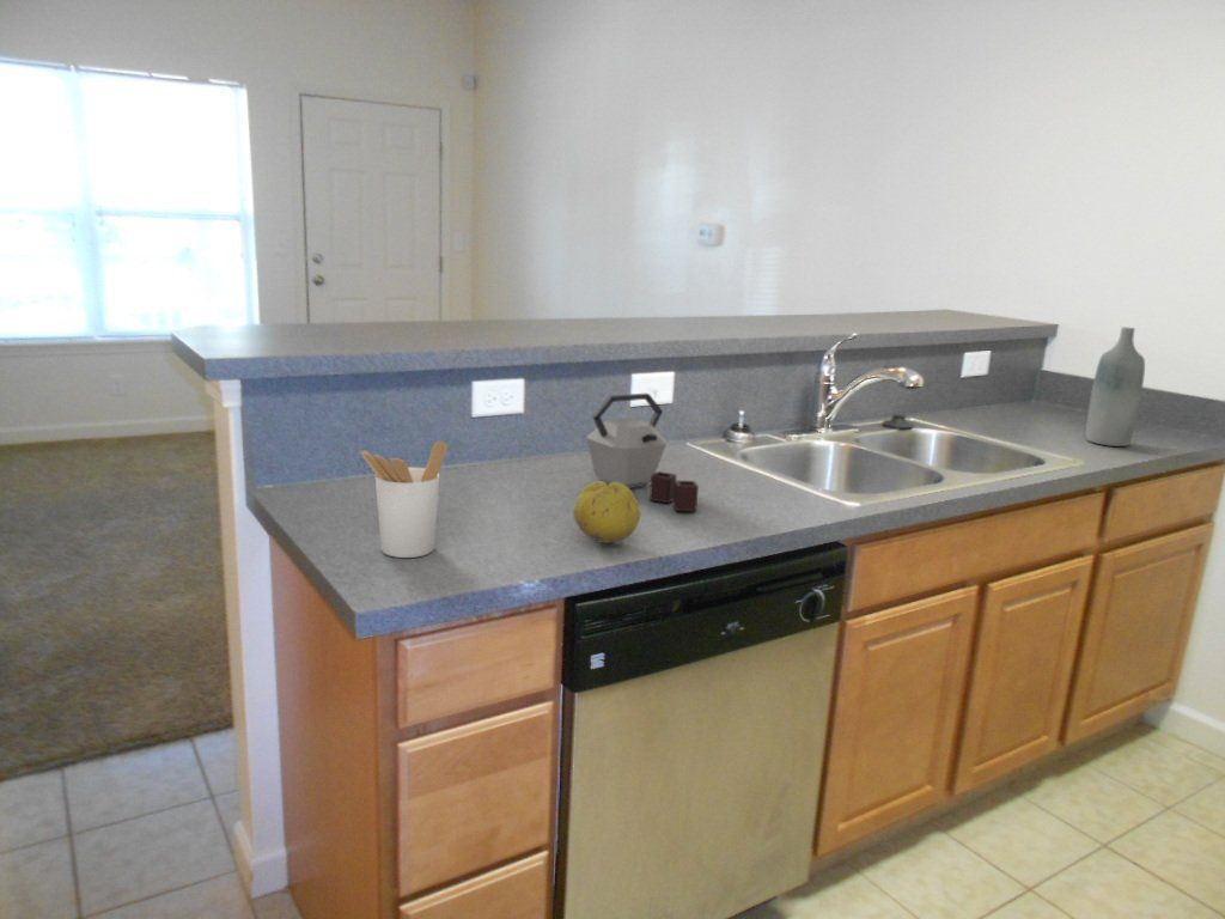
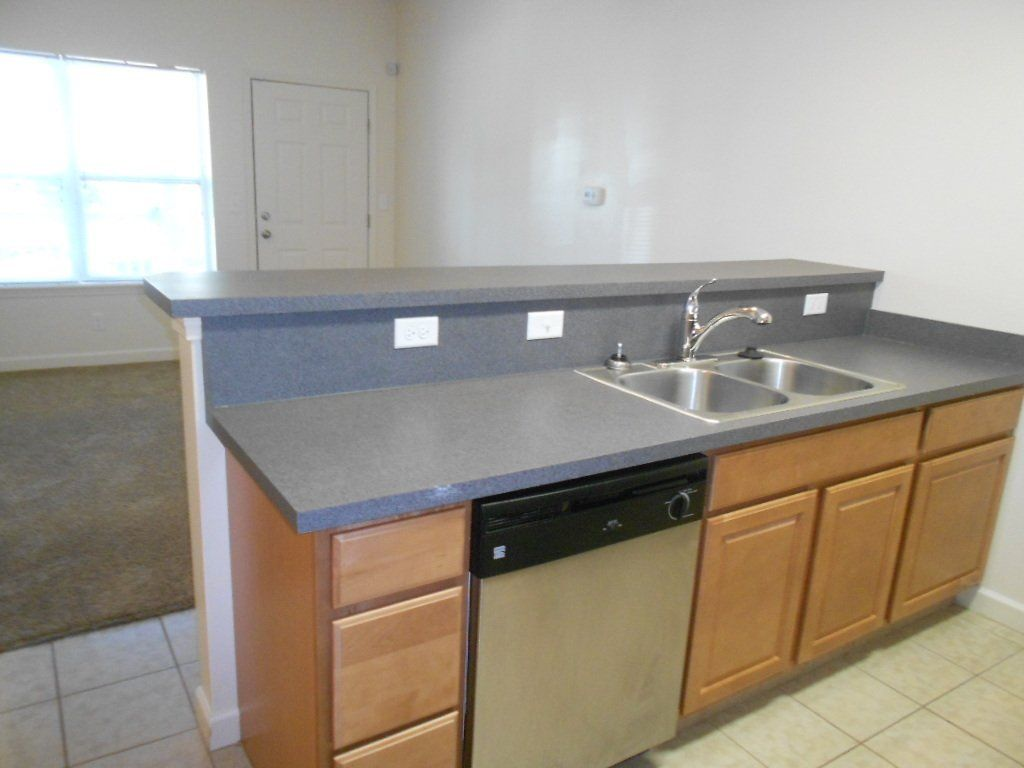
- utensil holder (401, 498)
- bottle (1117, 385)
- kettle (648, 448)
- fruit (605, 512)
